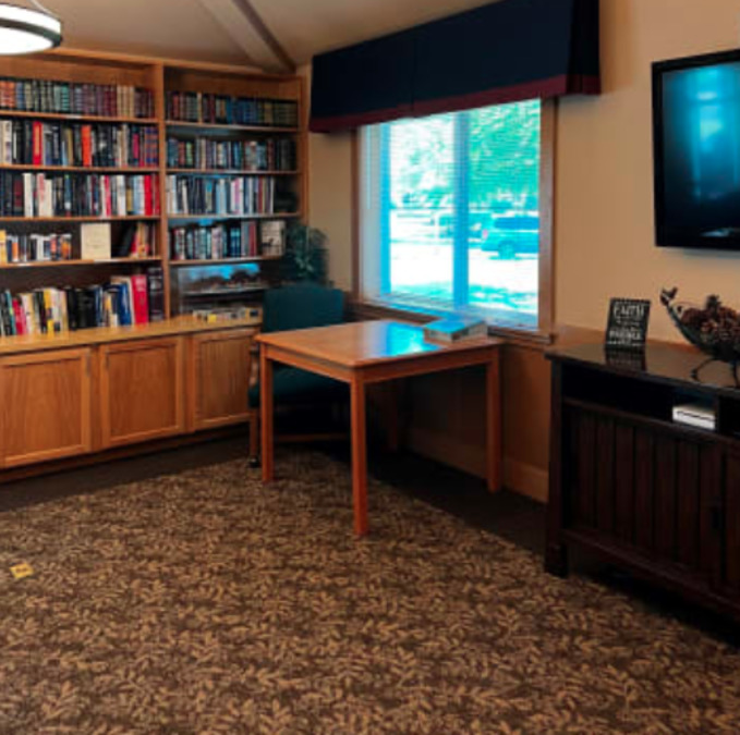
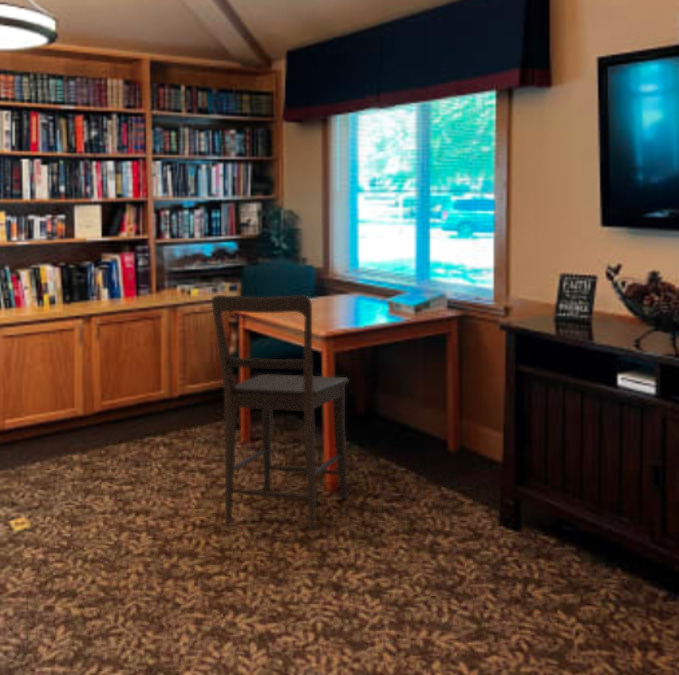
+ chair (283, 405)
